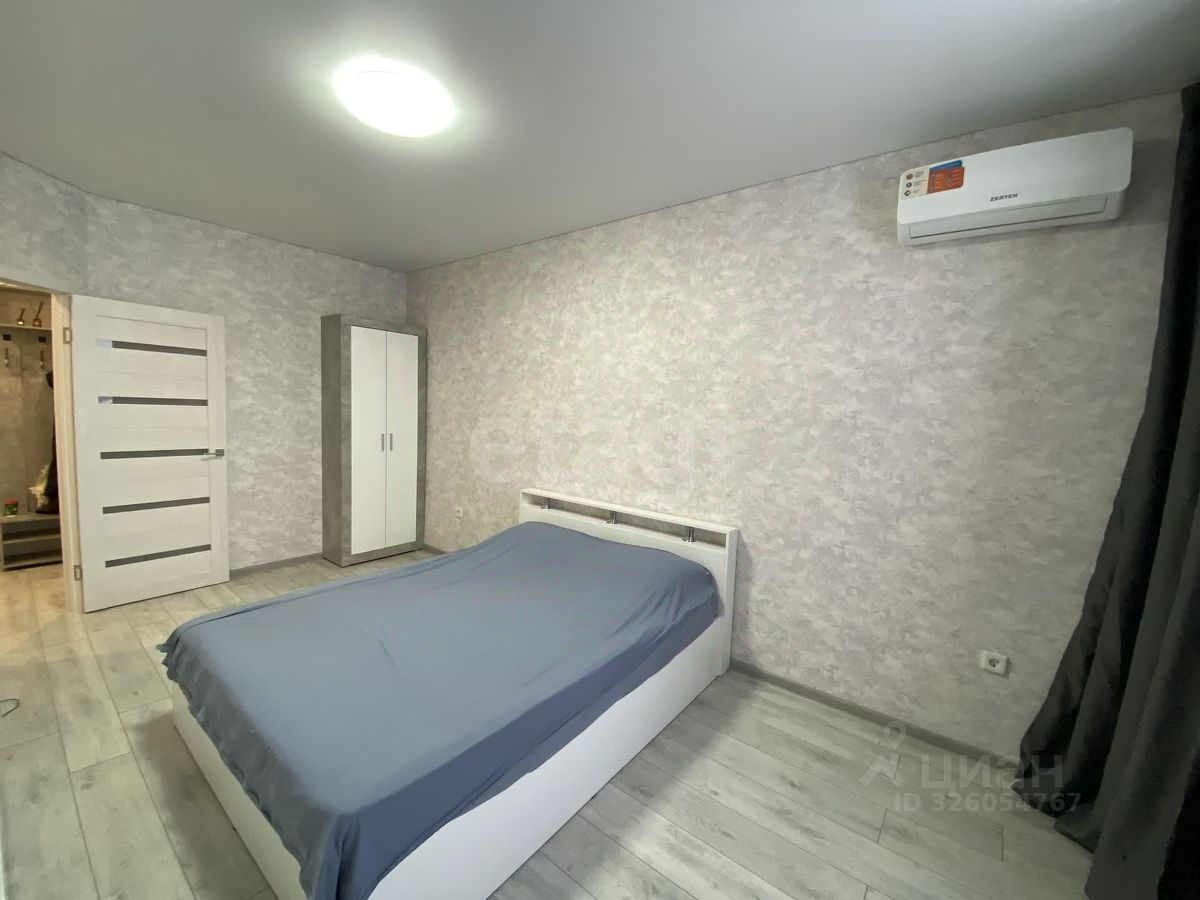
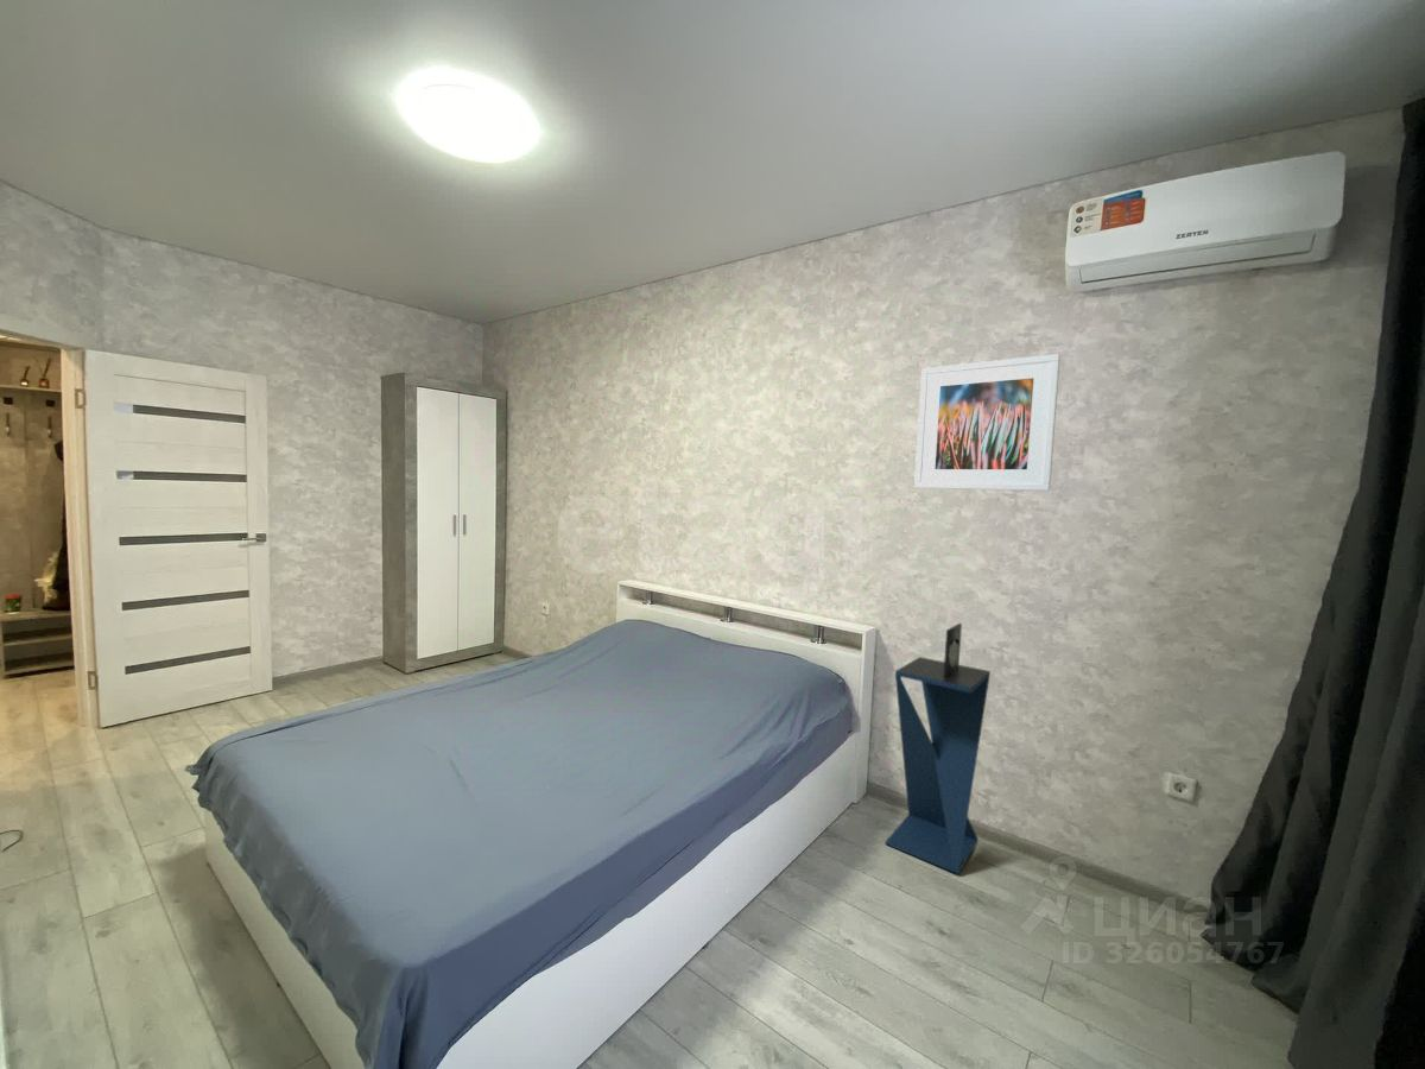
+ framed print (982, 425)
+ pedestal table (938, 734)
